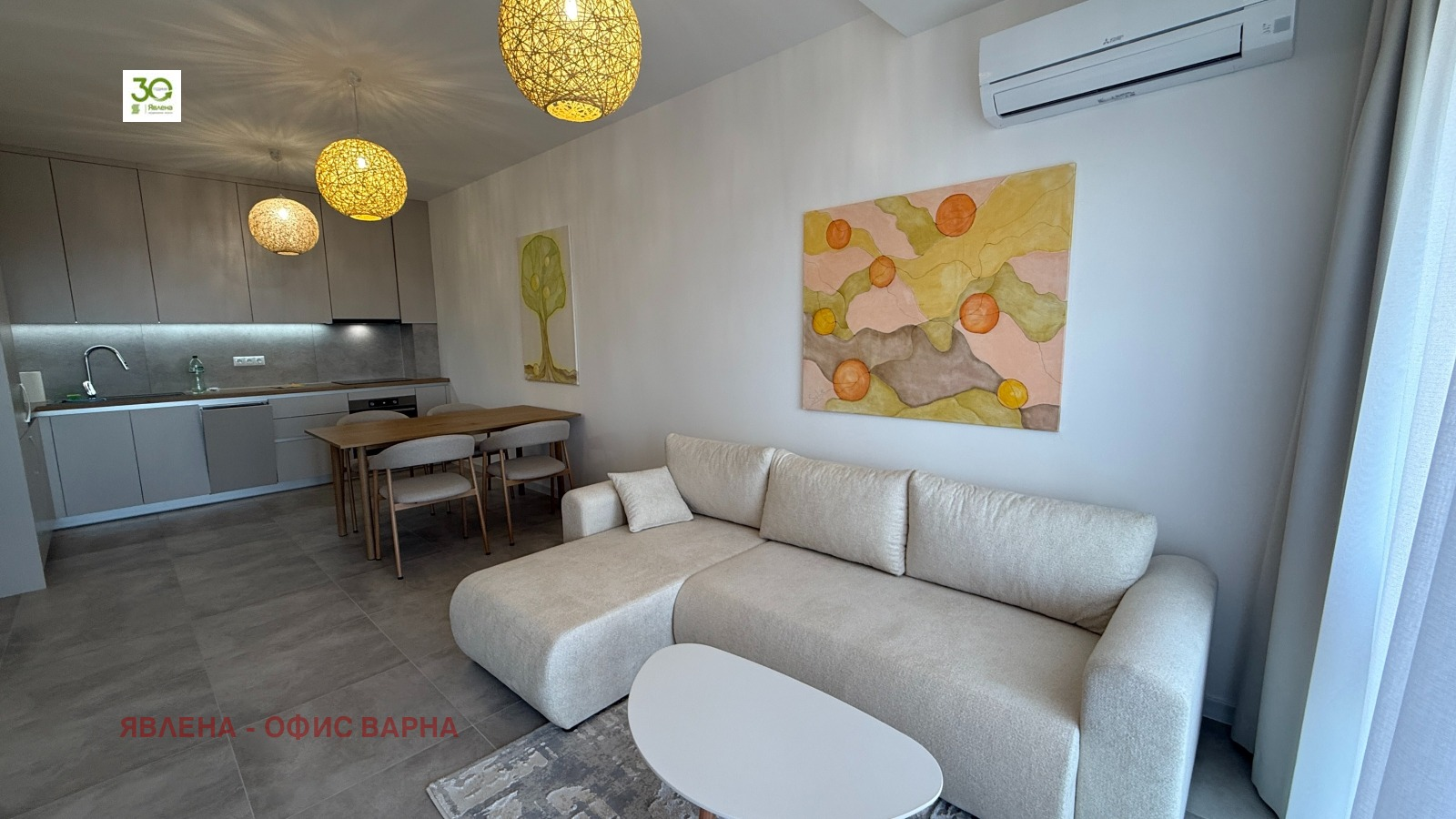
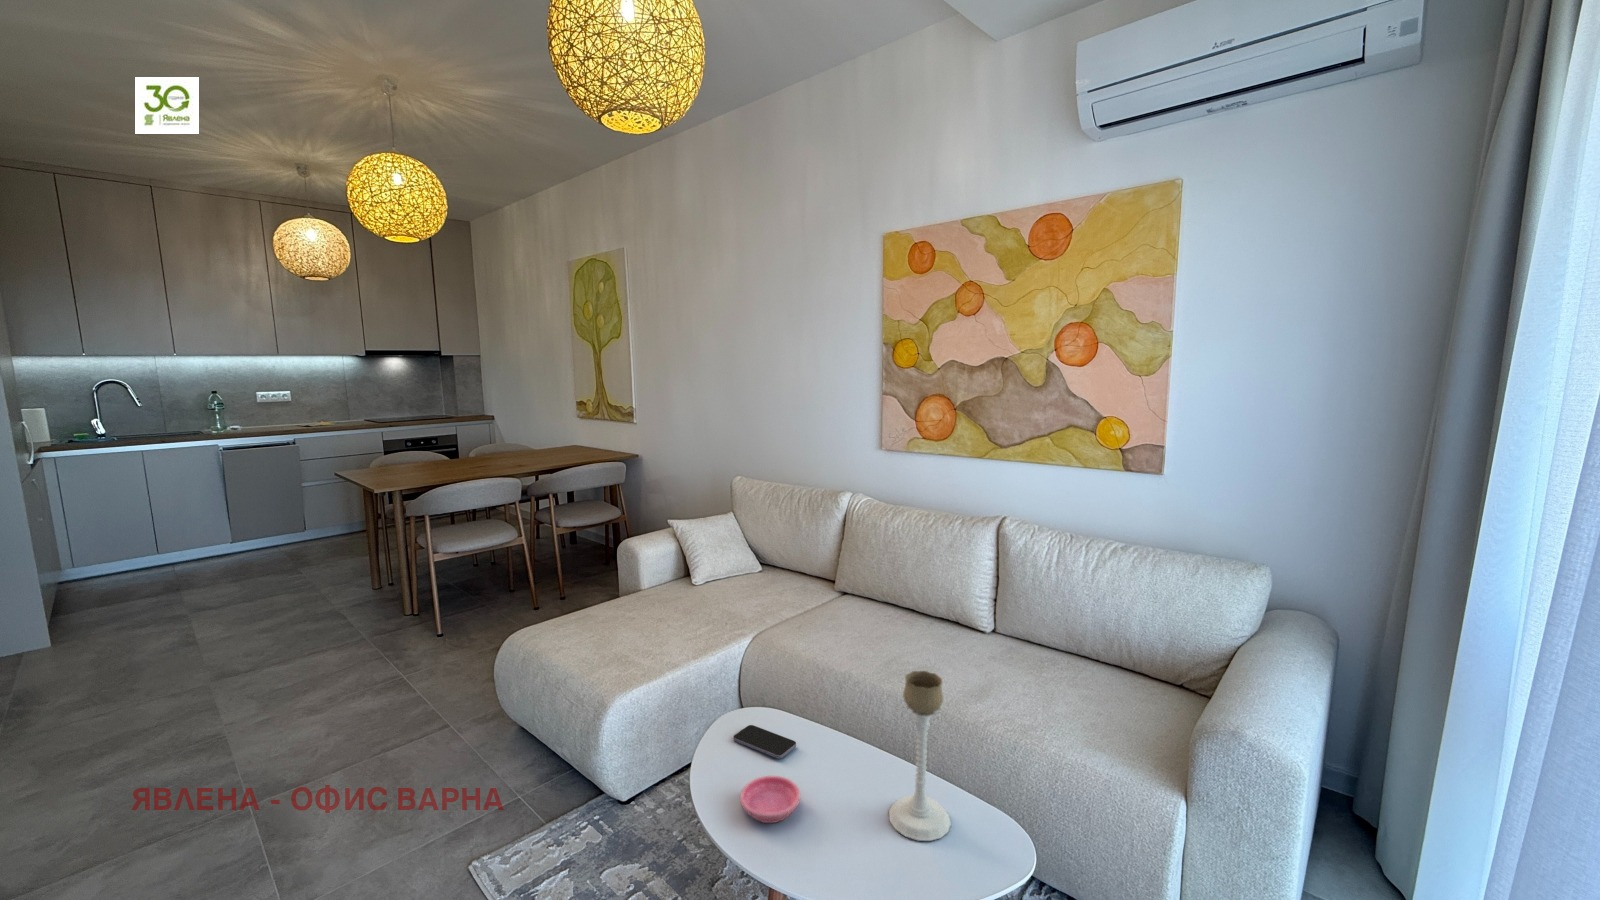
+ candle holder (921, 749)
+ smartphone (764, 740)
+ saucer (770, 800)
